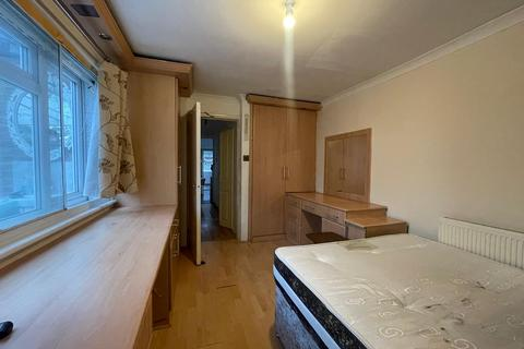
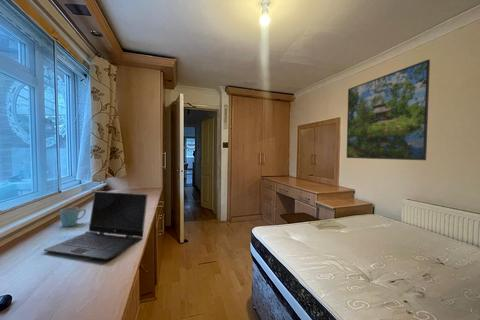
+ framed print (380, 118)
+ mug (73, 216)
+ laptop computer (100, 221)
